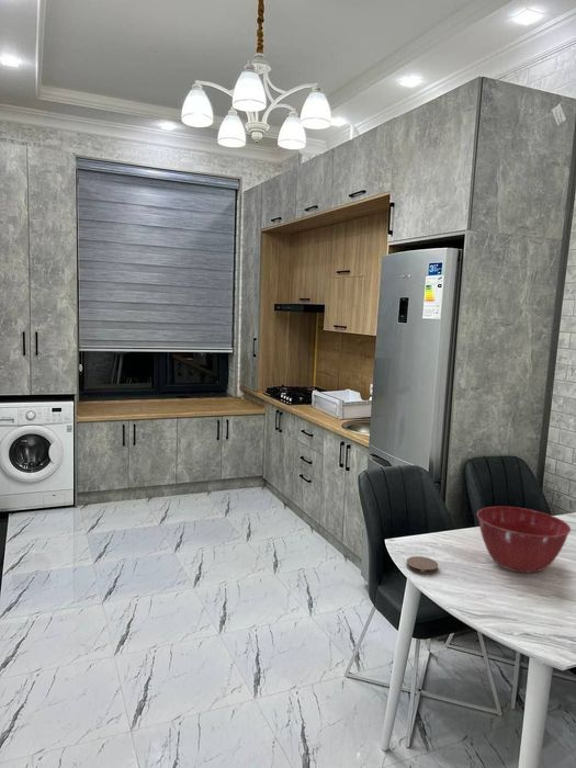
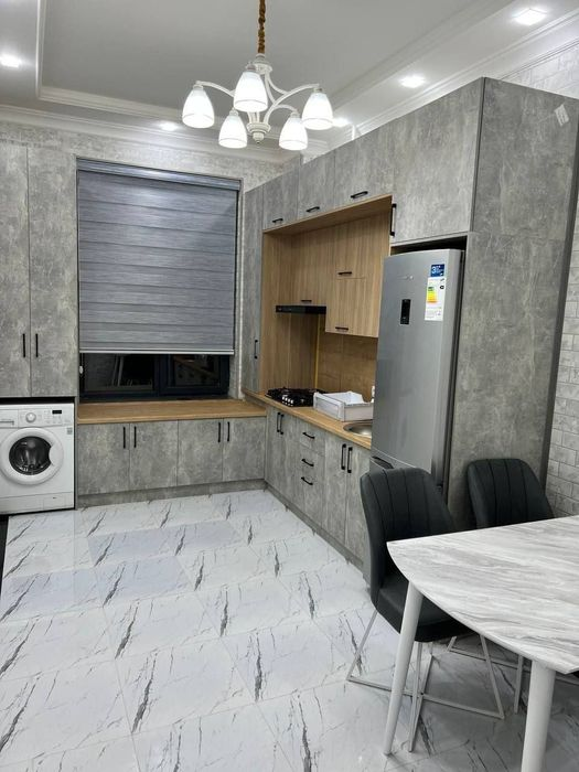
- mixing bowl (520, 542)
- coaster (421, 564)
